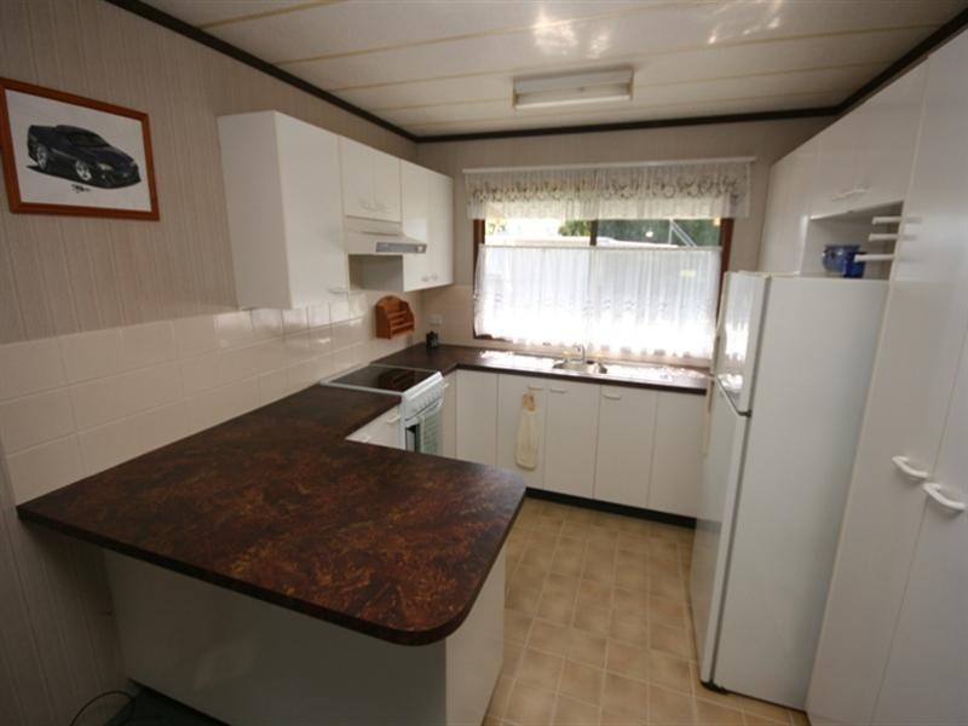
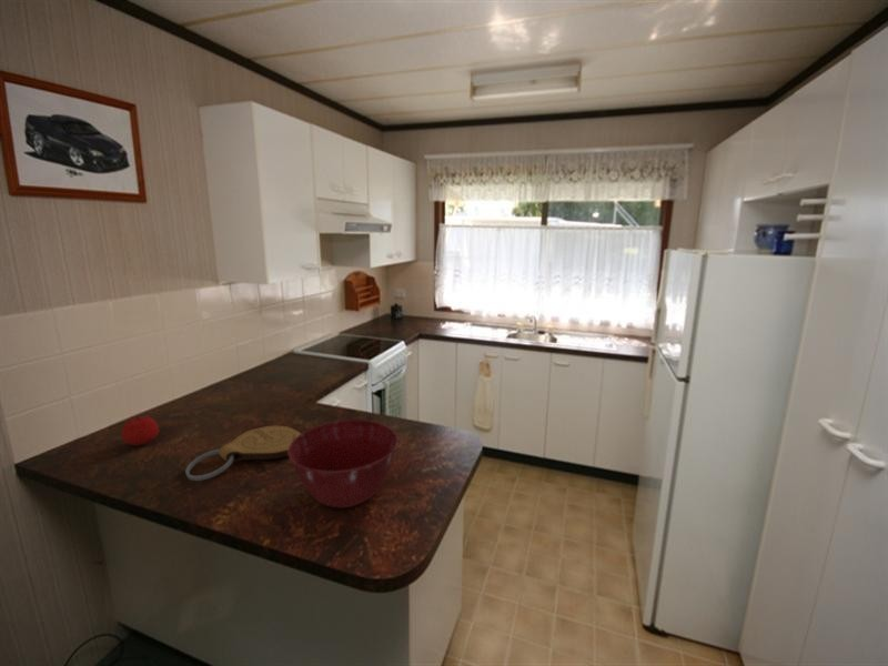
+ apple (140, 430)
+ key chain (246, 448)
+ mixing bowl (345, 467)
